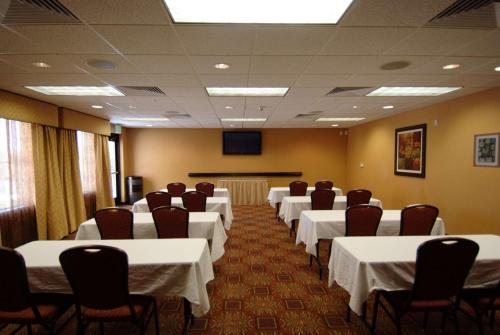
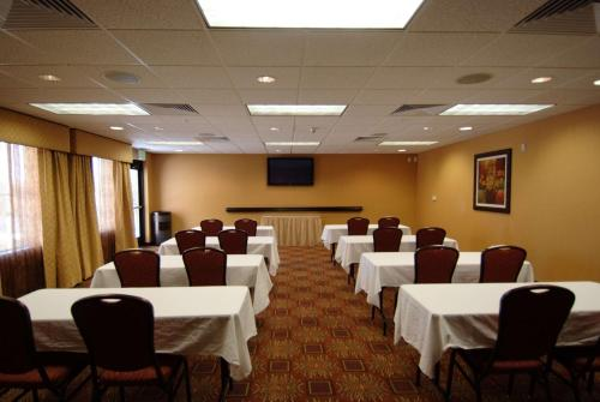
- wall art (486, 150)
